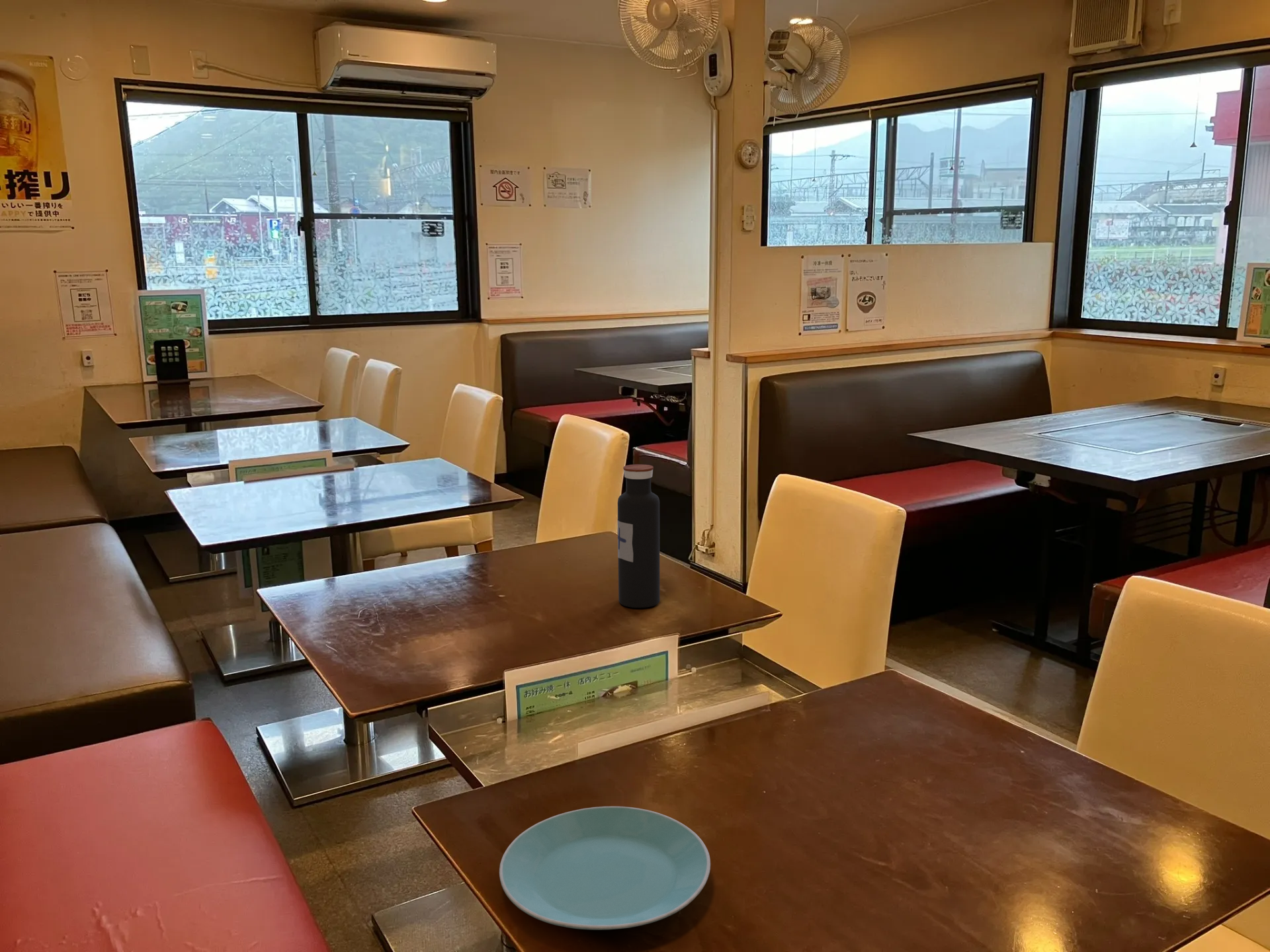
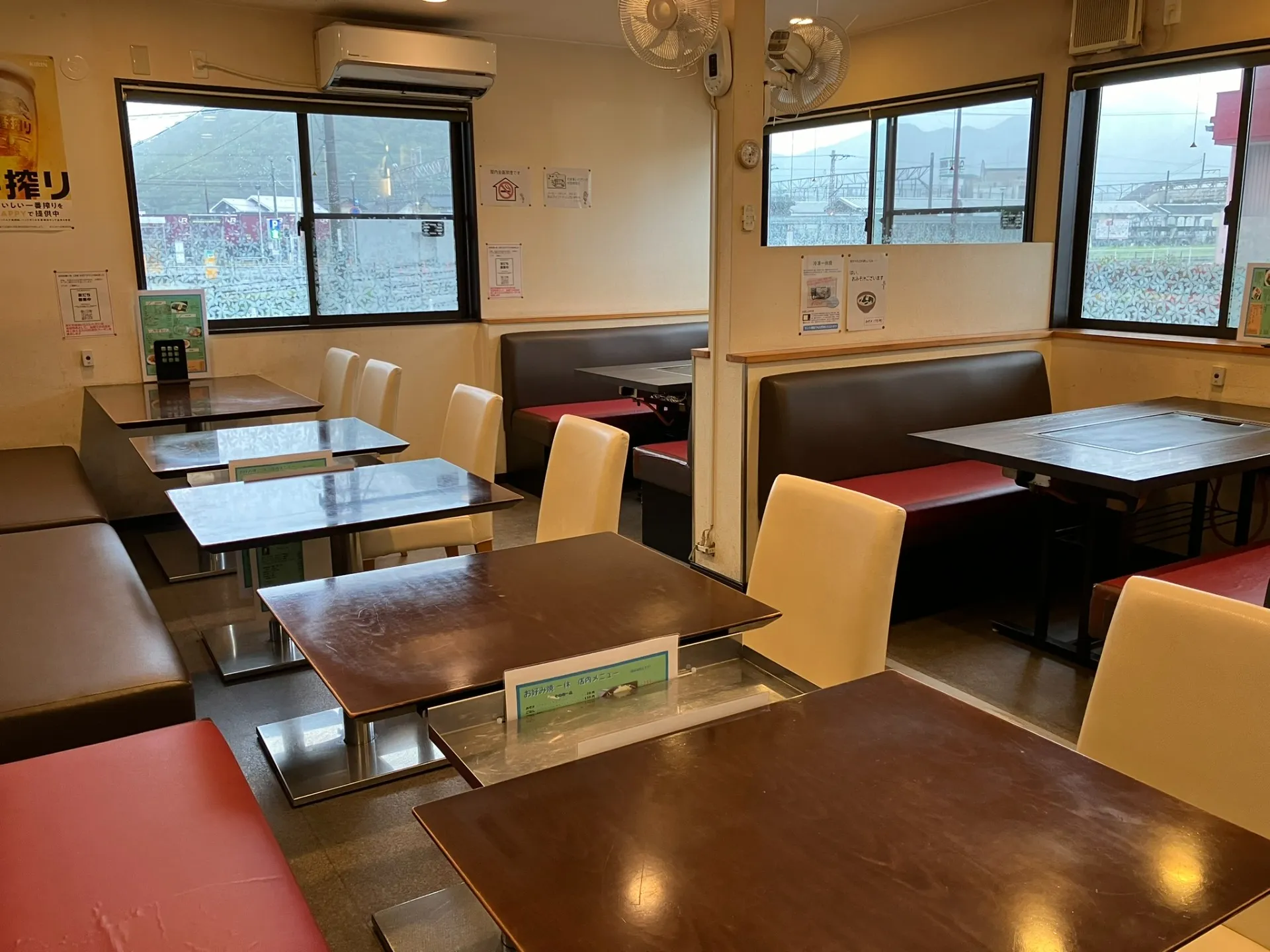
- water bottle (638, 535)
- plate (605, 871)
